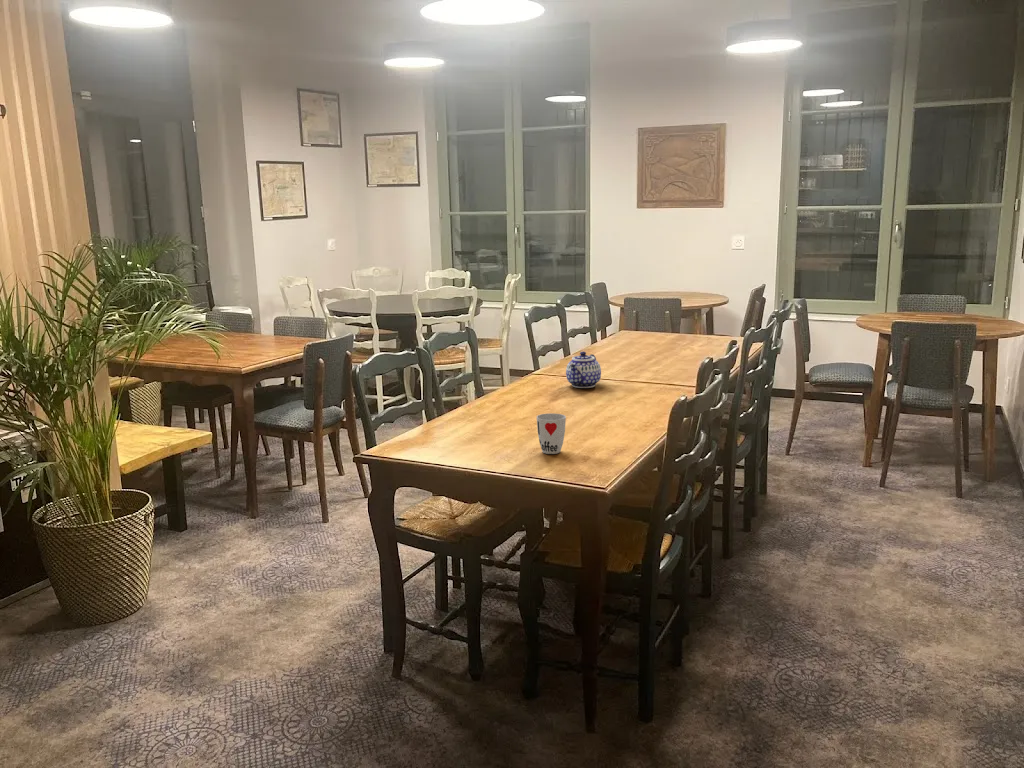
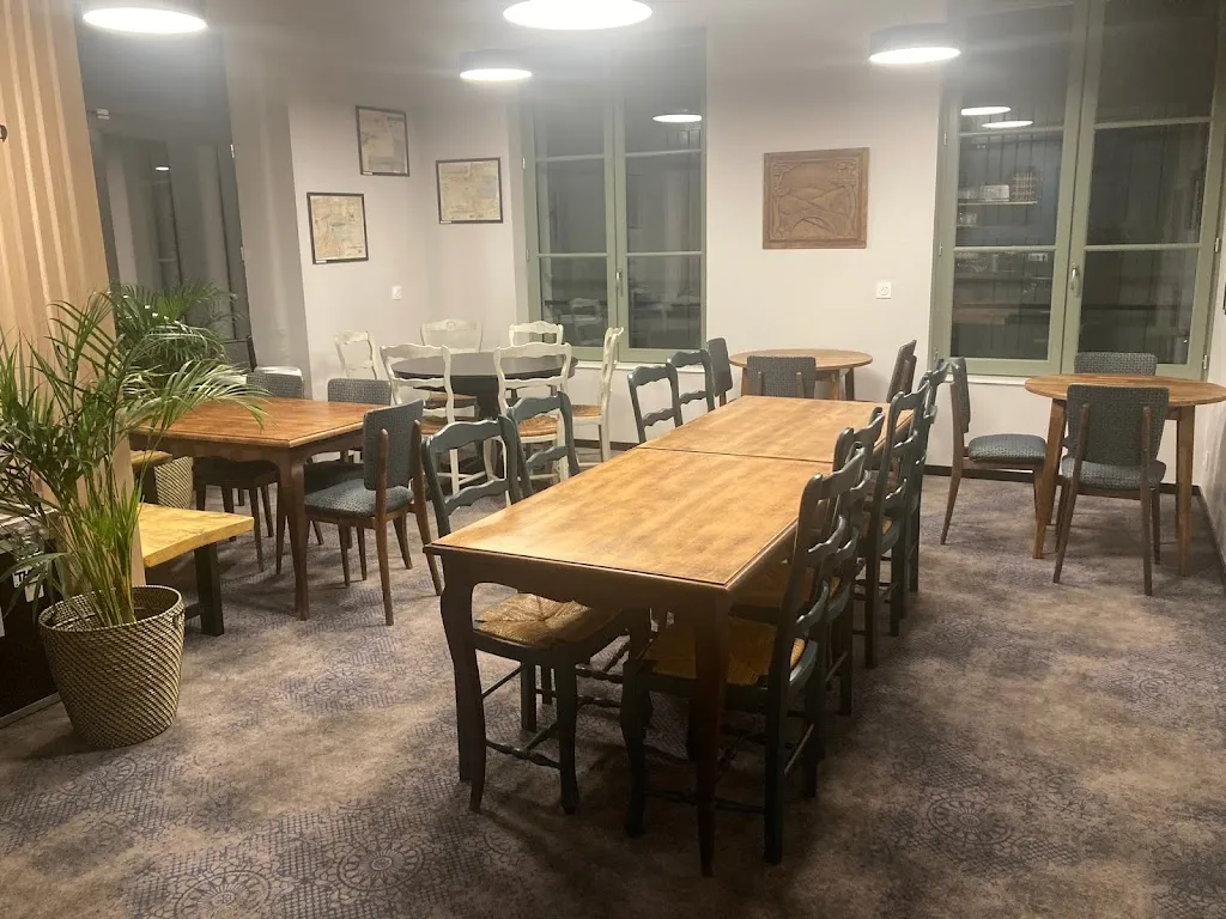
- teapot (583, 368)
- cup (551, 434)
